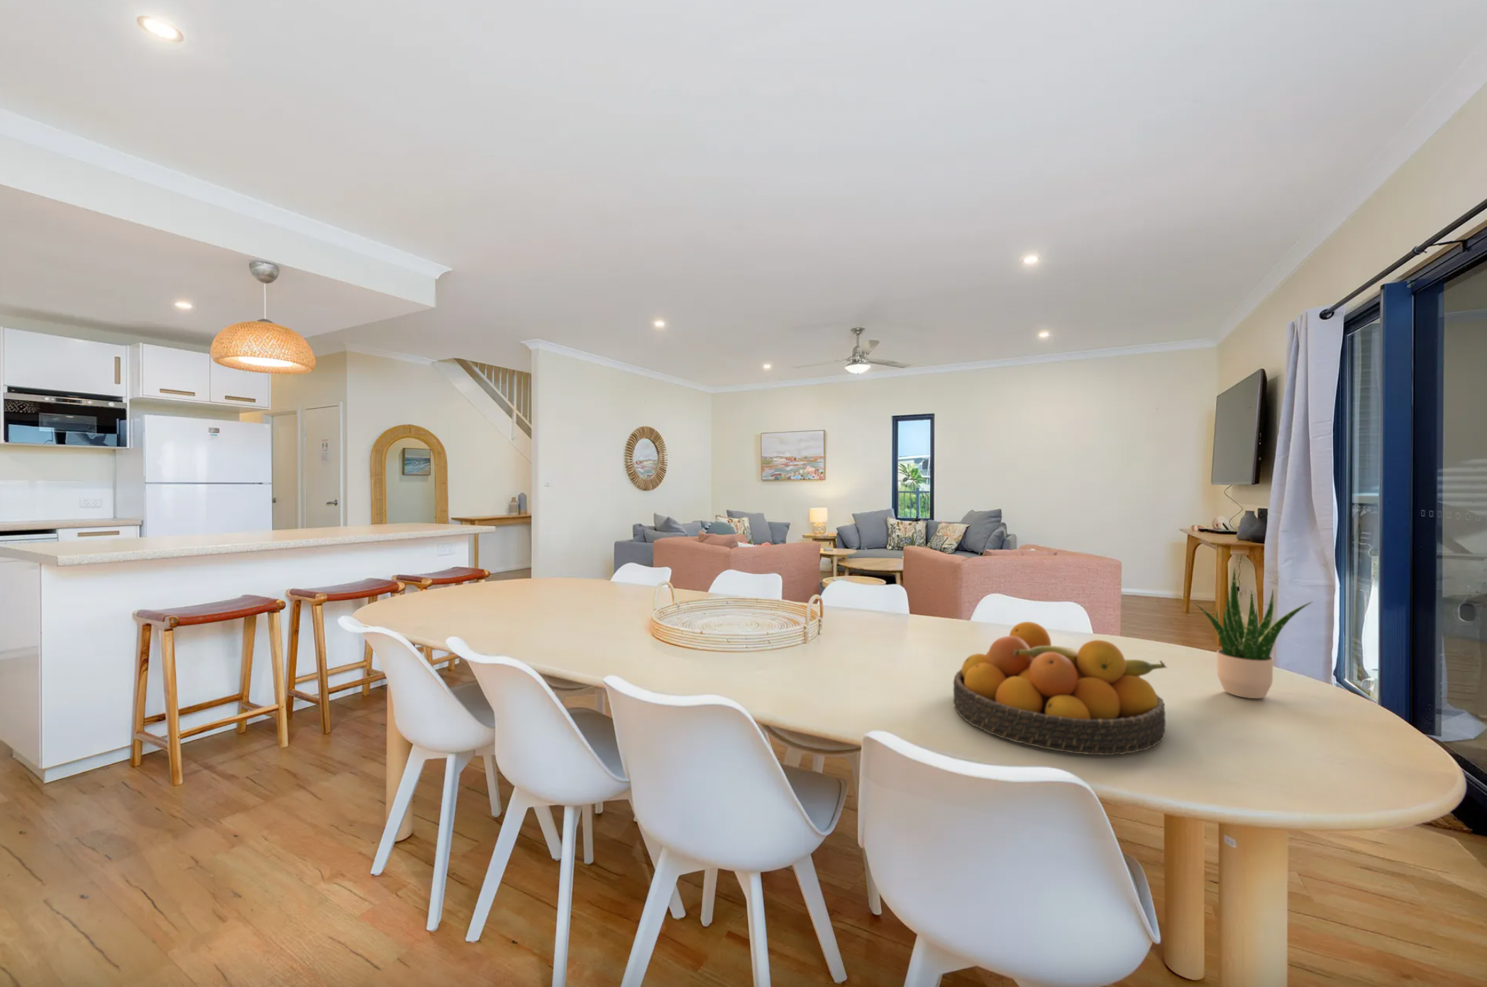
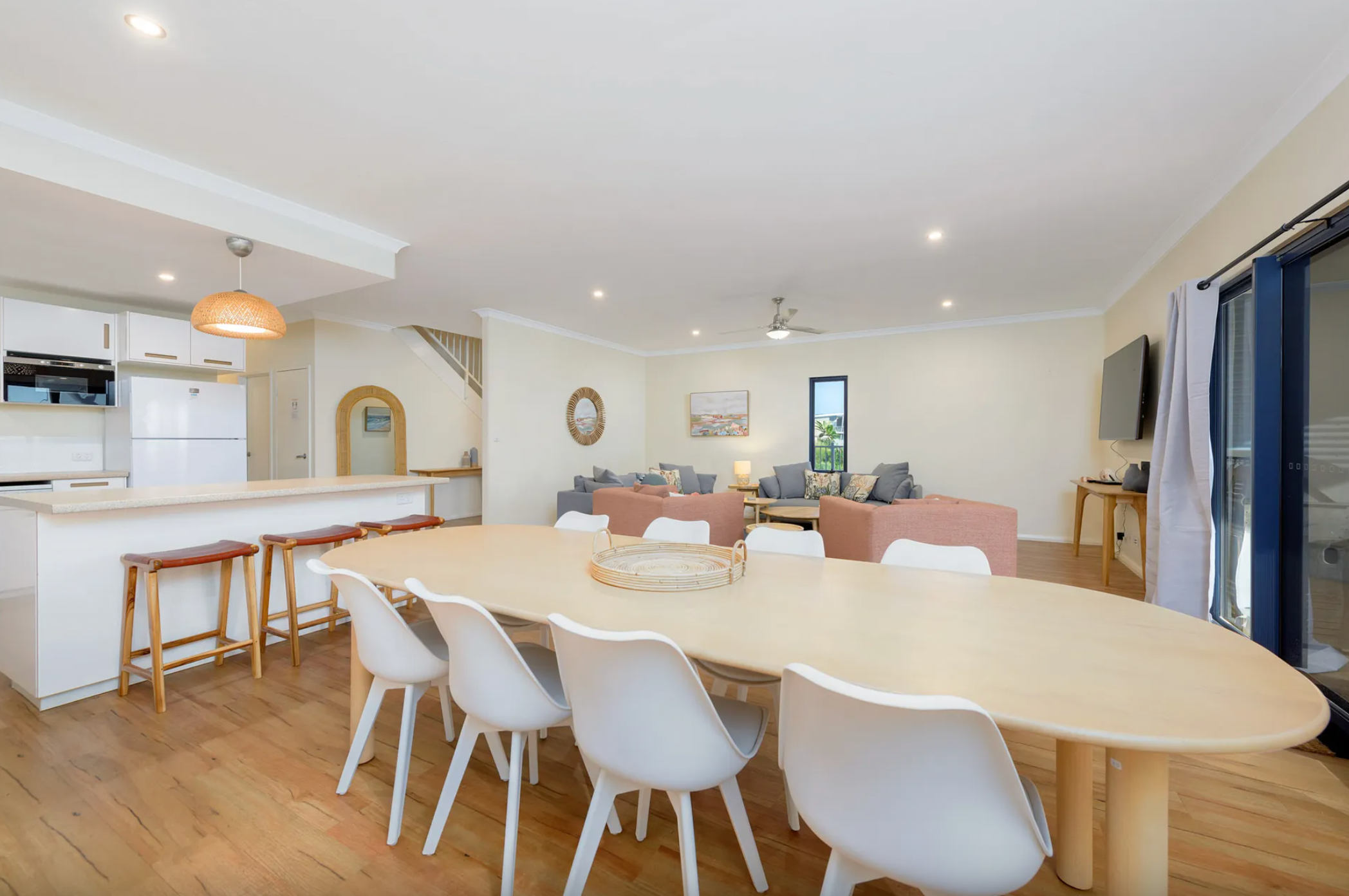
- fruit bowl (1052, 674)
- potted plant (1246, 632)
